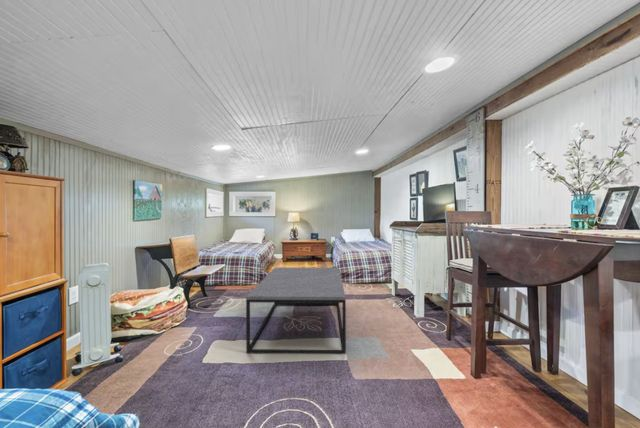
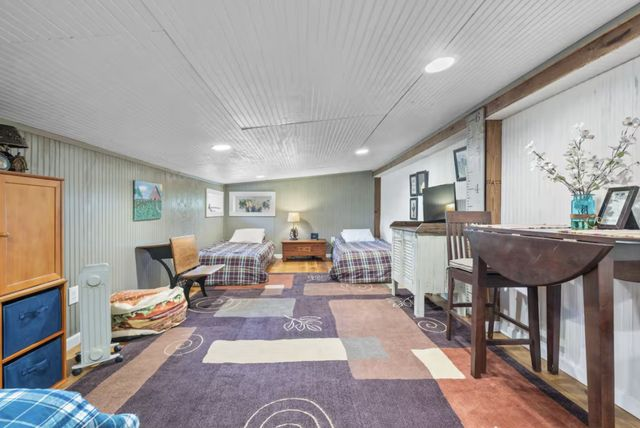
- coffee table (302, 301)
